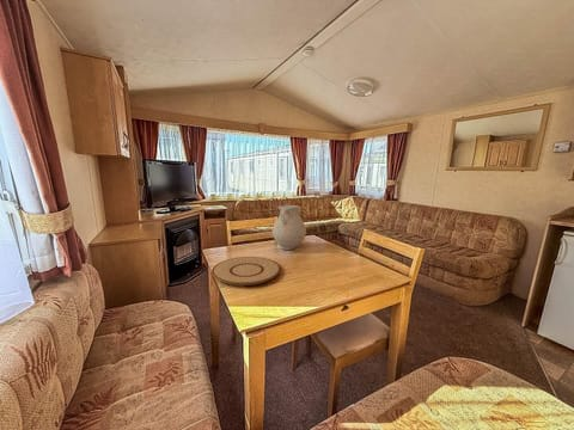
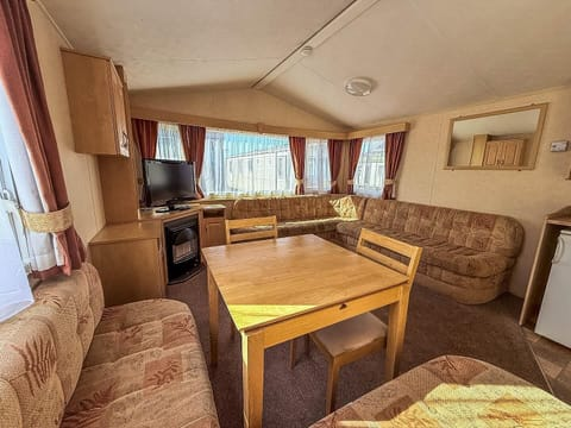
- plate (246, 269)
- vase (288, 226)
